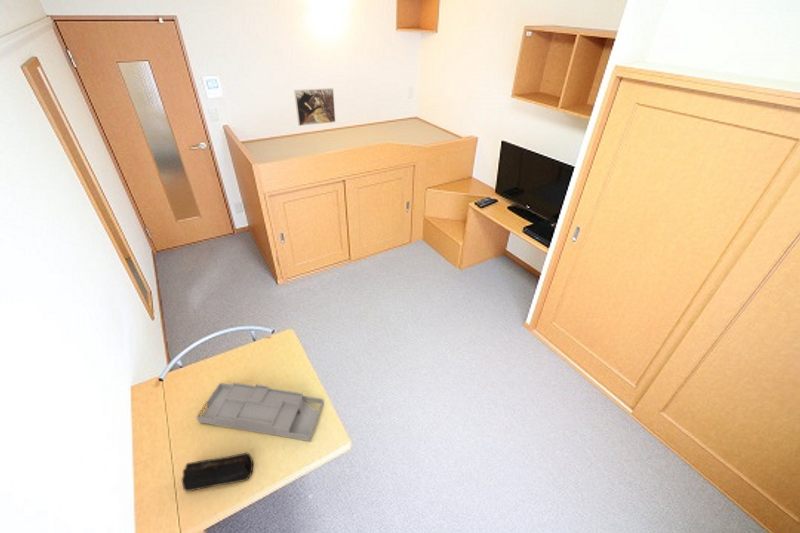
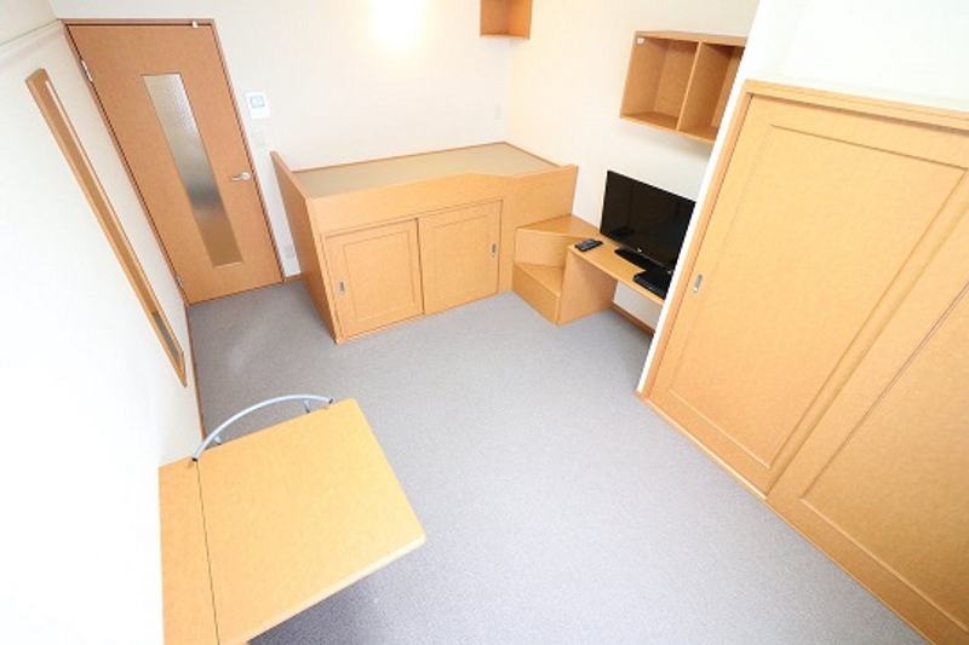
- desk organizer (261, 406)
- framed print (315, 106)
- pencil case (216, 467)
